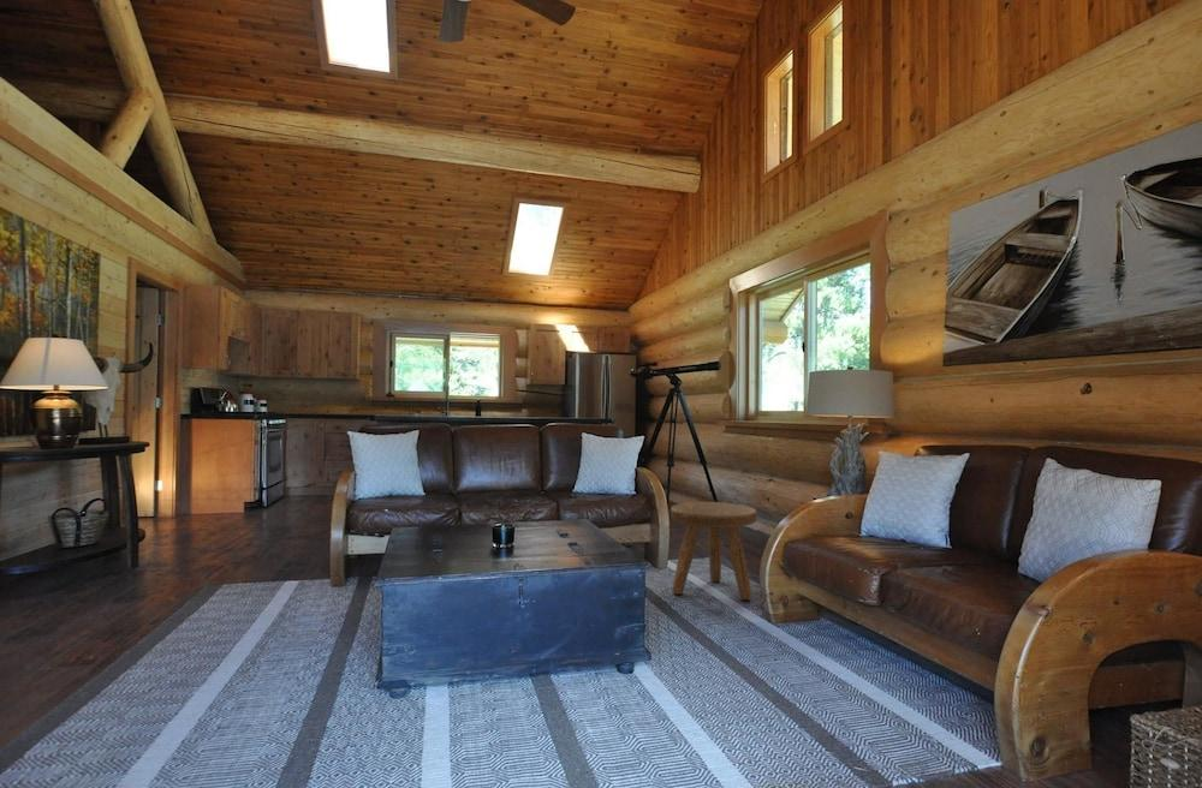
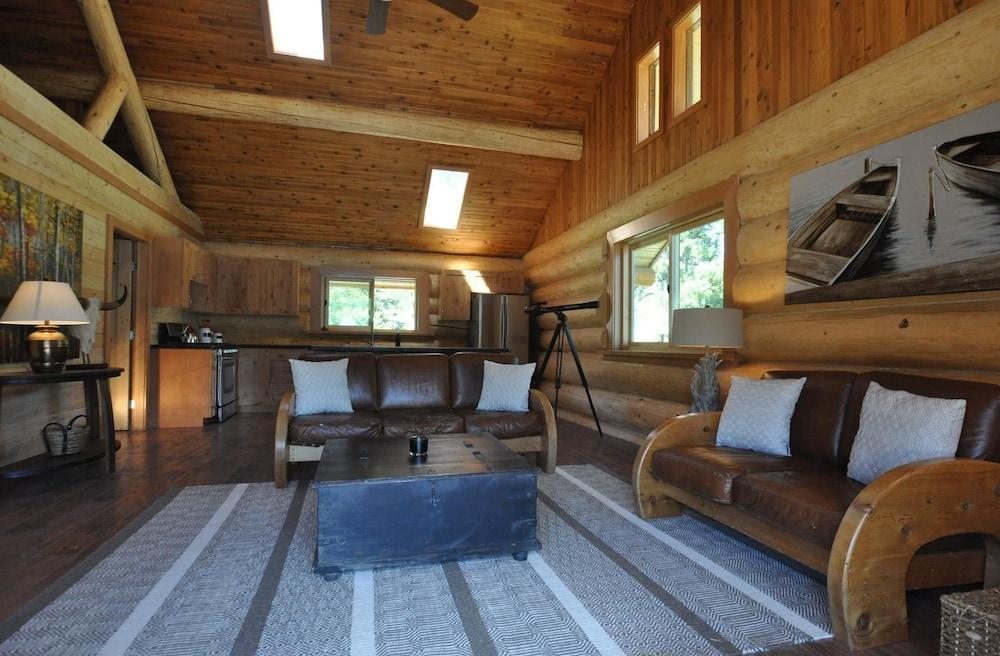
- stool (712, 549)
